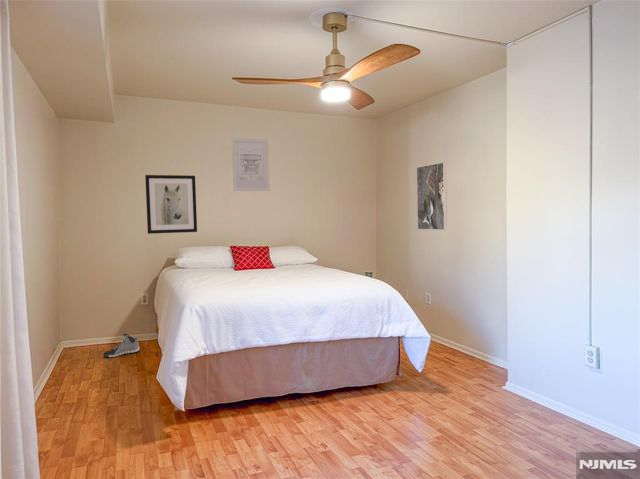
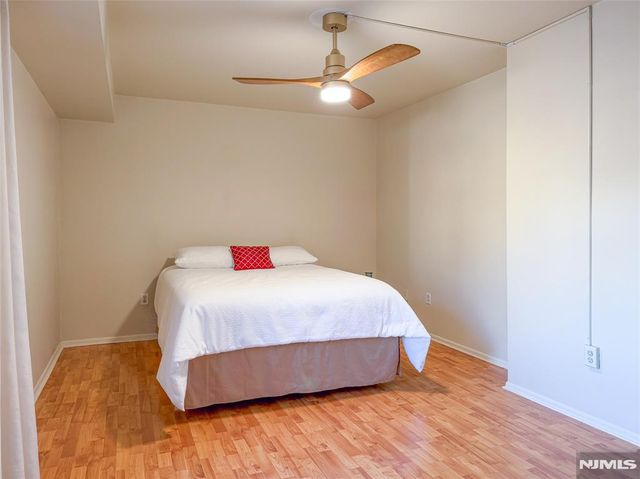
- sneaker (121, 344)
- wall art (251, 165)
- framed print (431, 197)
- wall art (171, 204)
